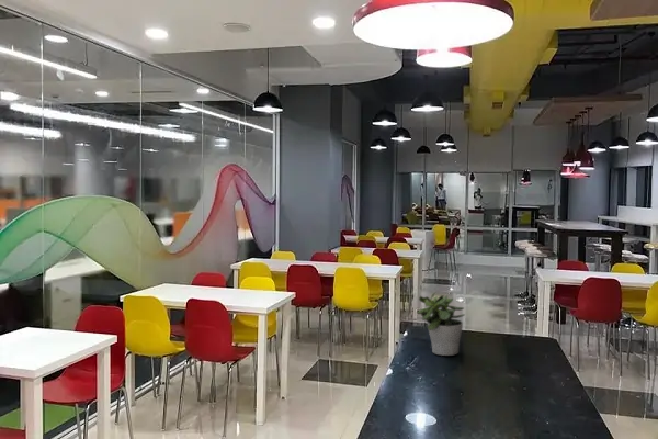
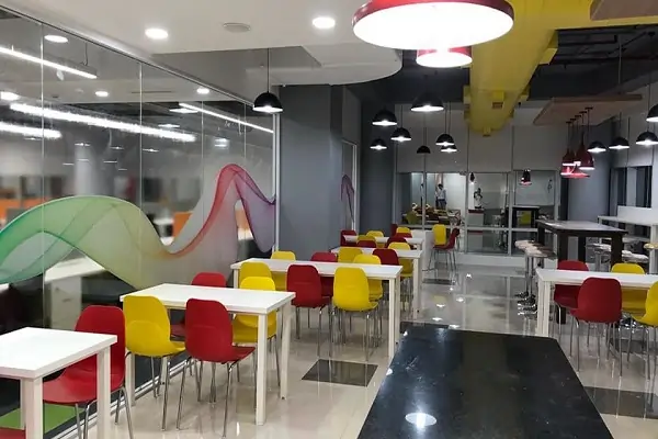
- potted plant (436, 322)
